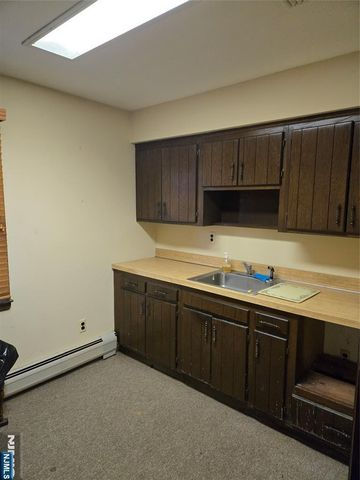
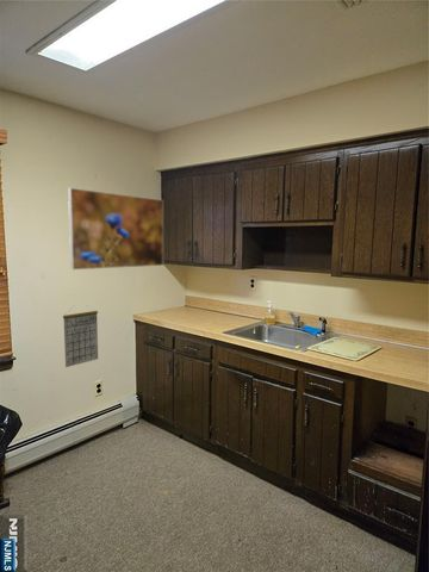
+ calendar (81, 331)
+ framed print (120, 231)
